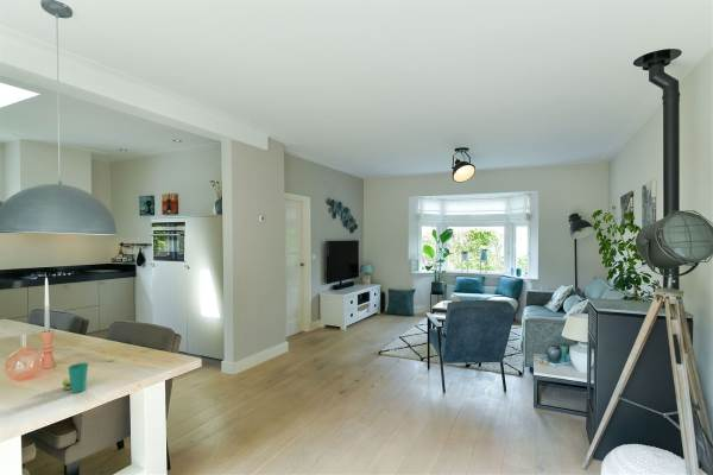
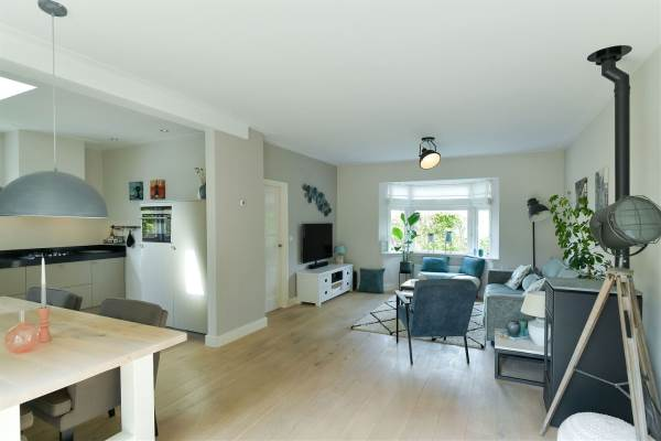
- cup (75, 375)
